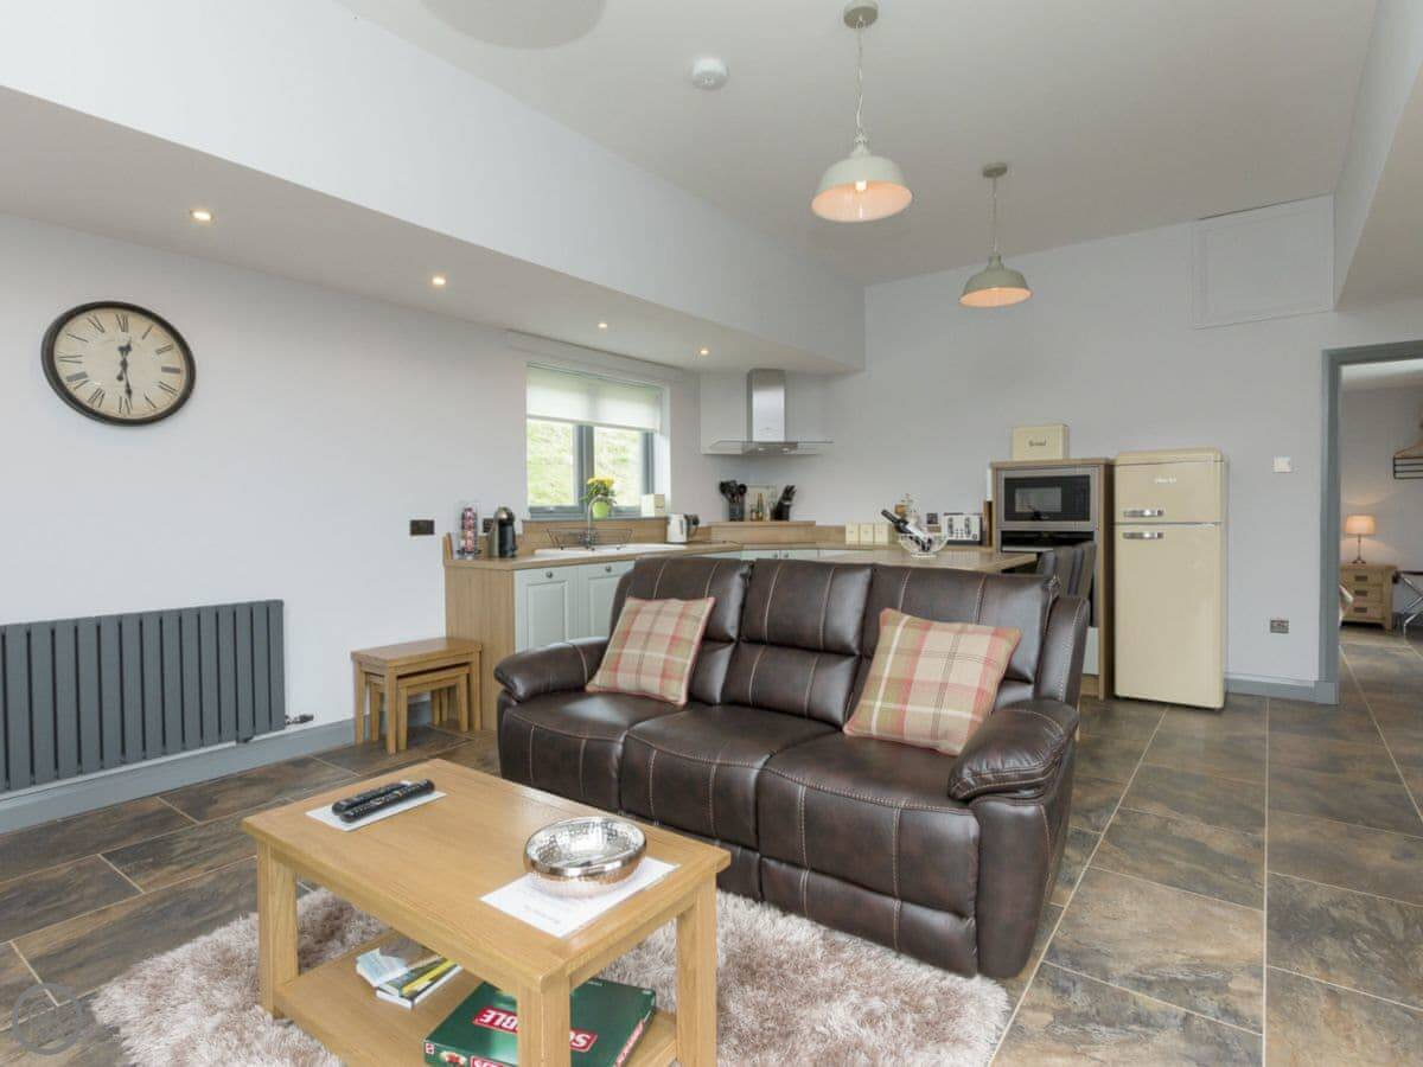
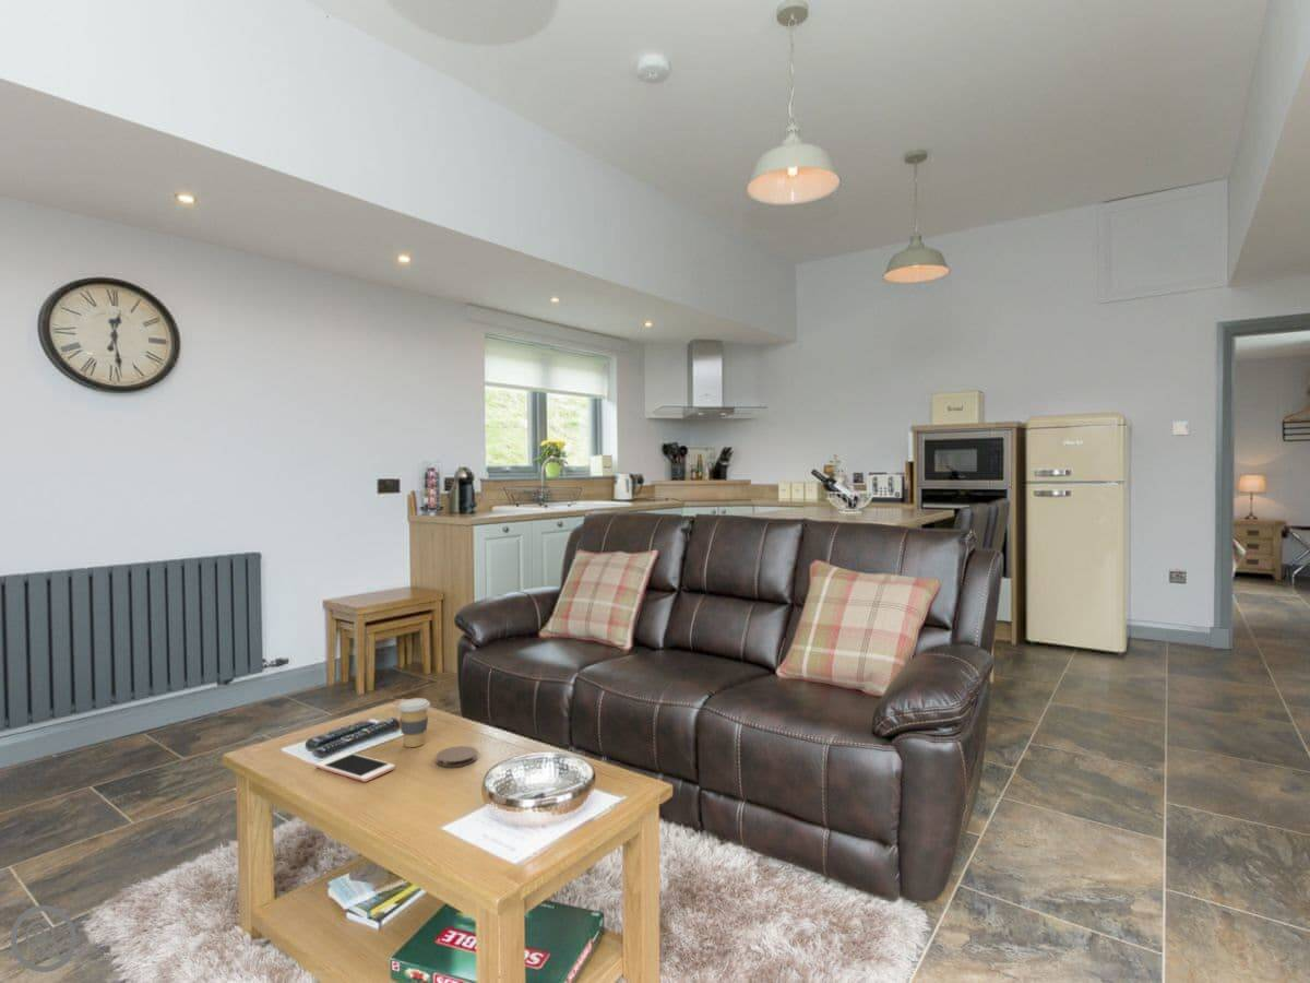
+ coaster (456, 756)
+ cell phone (355, 766)
+ coffee cup (414, 722)
